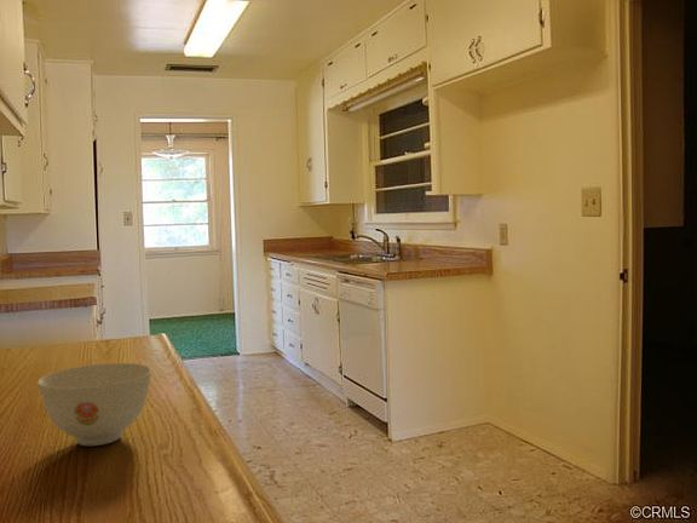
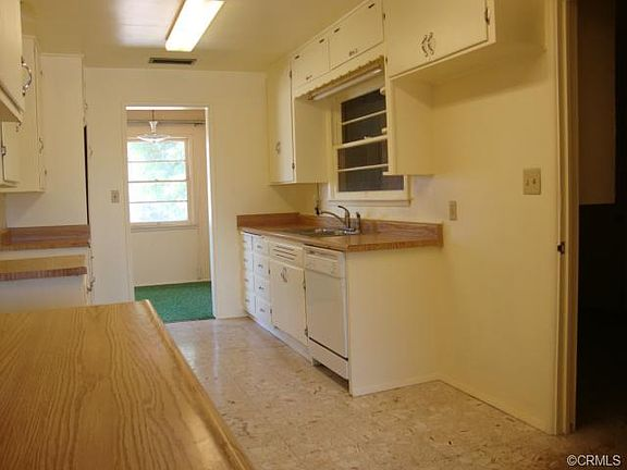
- bowl (98, 407)
